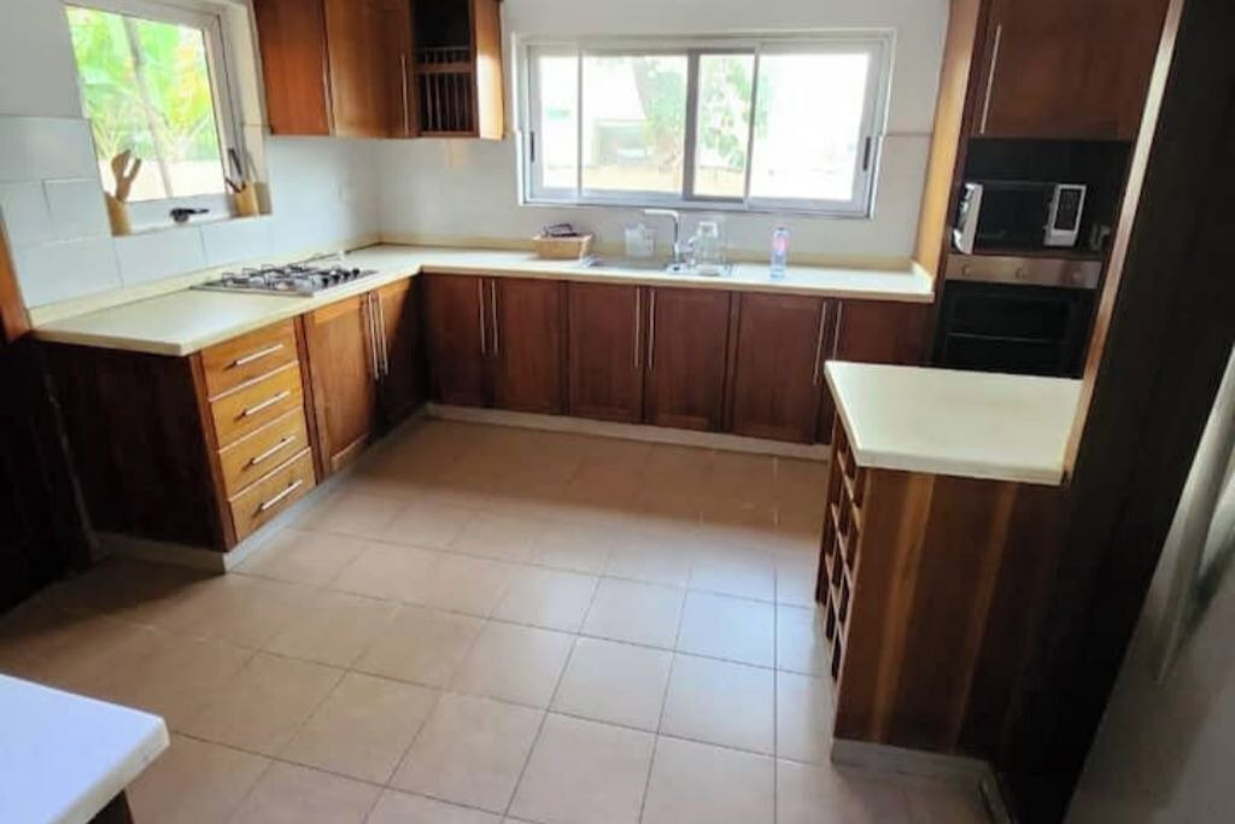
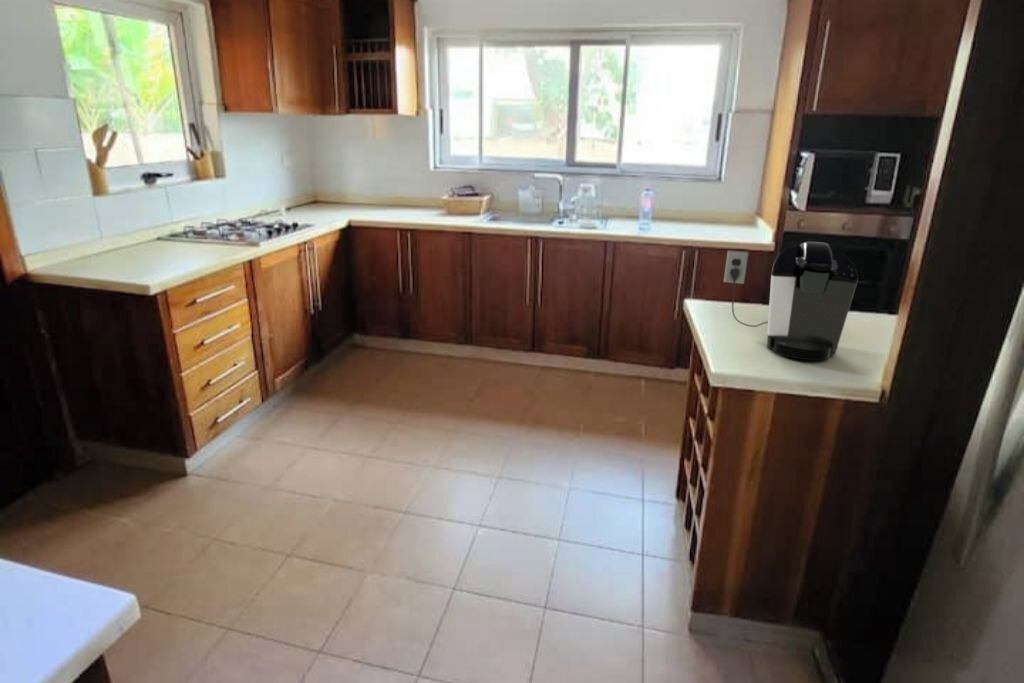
+ coffee maker (785, 294)
